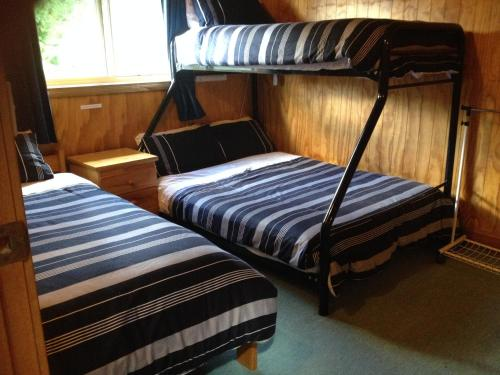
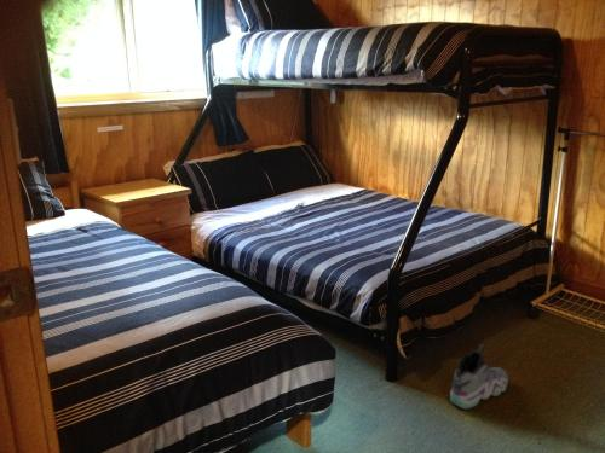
+ sneaker (483, 368)
